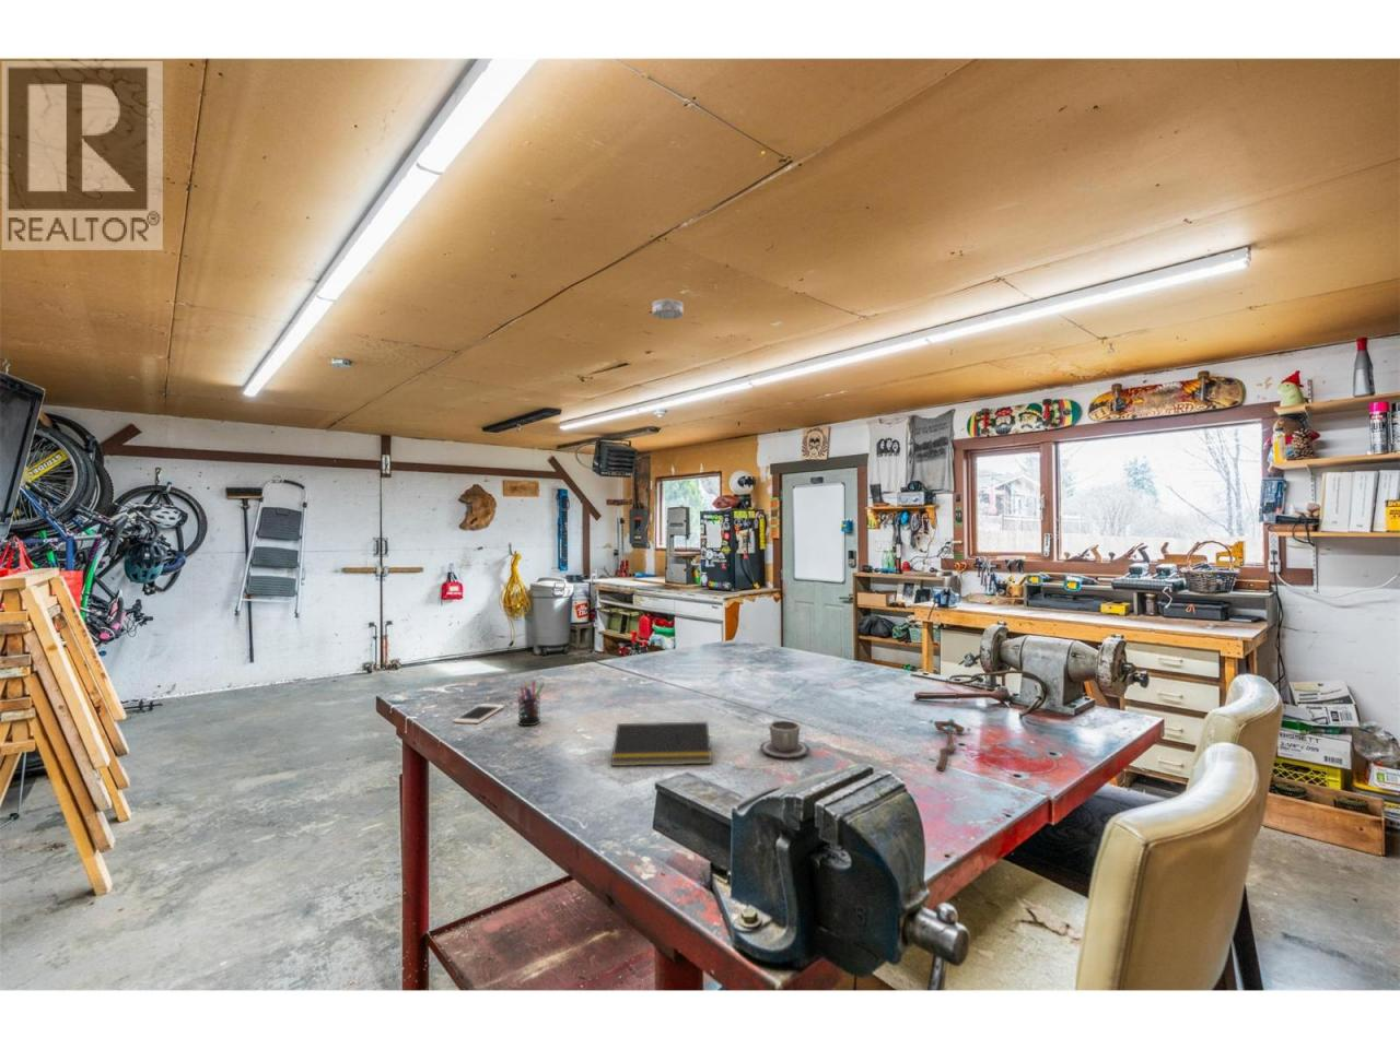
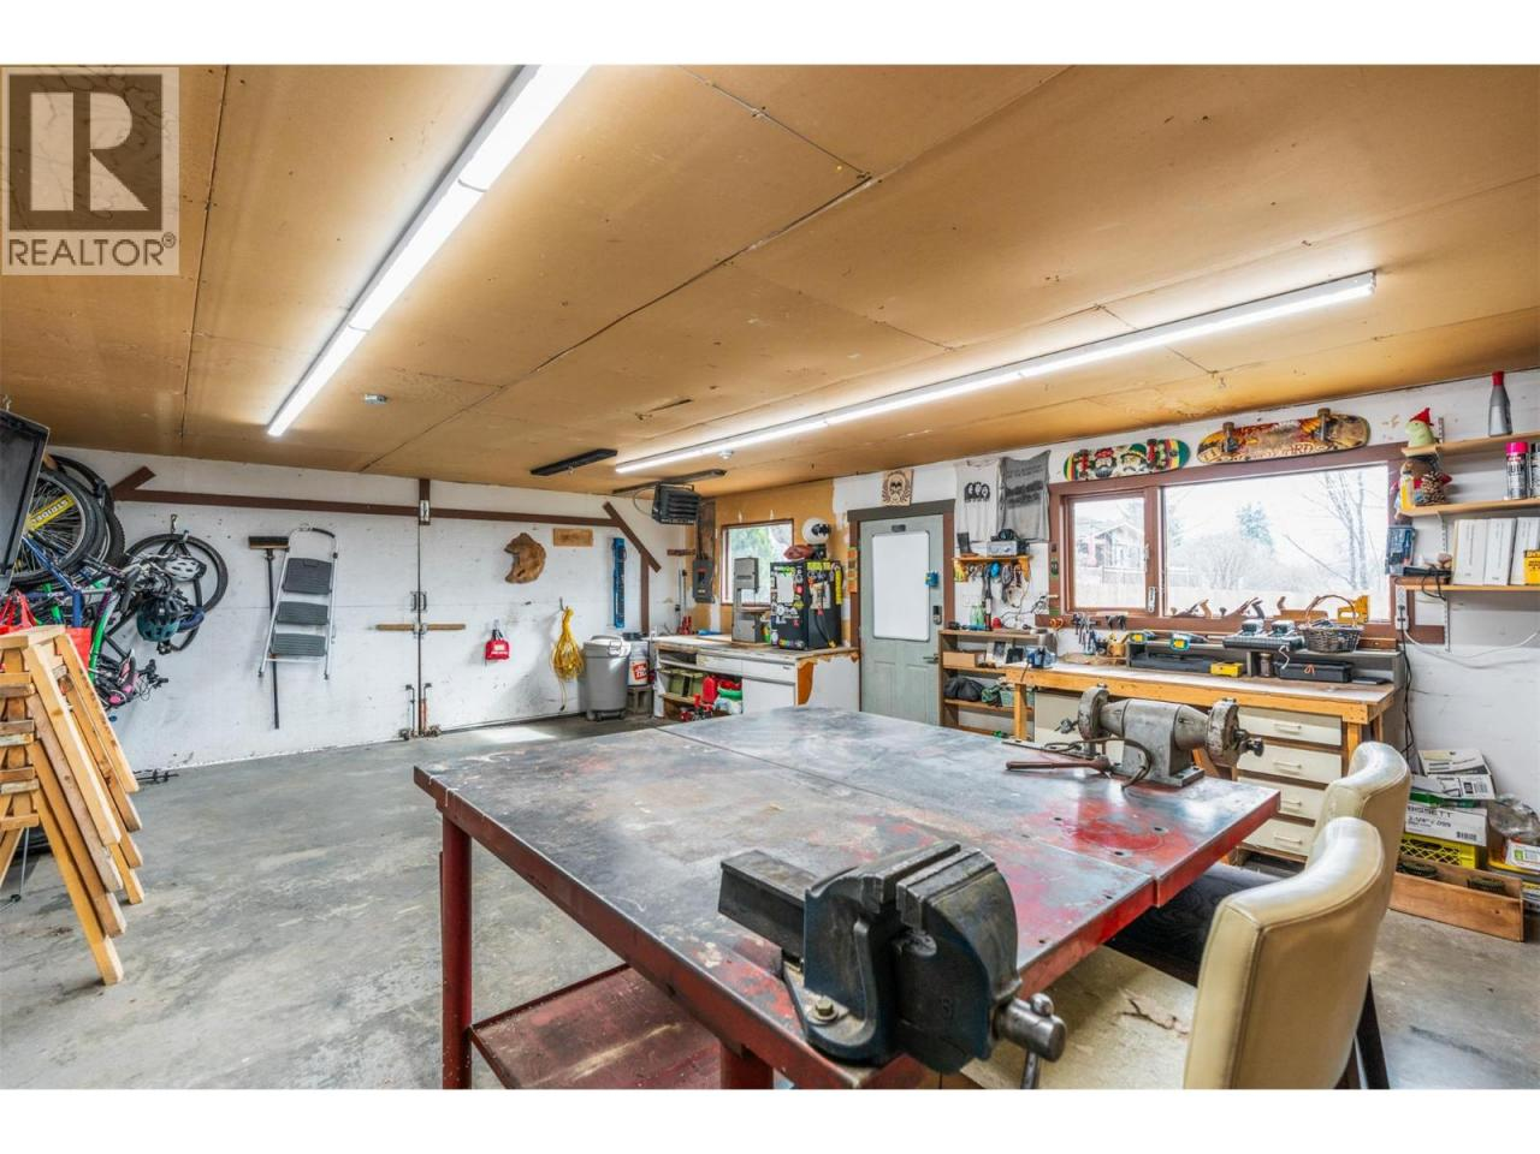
- smoke detector (667, 309)
- cup (784, 737)
- pen holder (531, 700)
- cell phone (480, 713)
- staff (947, 740)
- notepad (661, 742)
